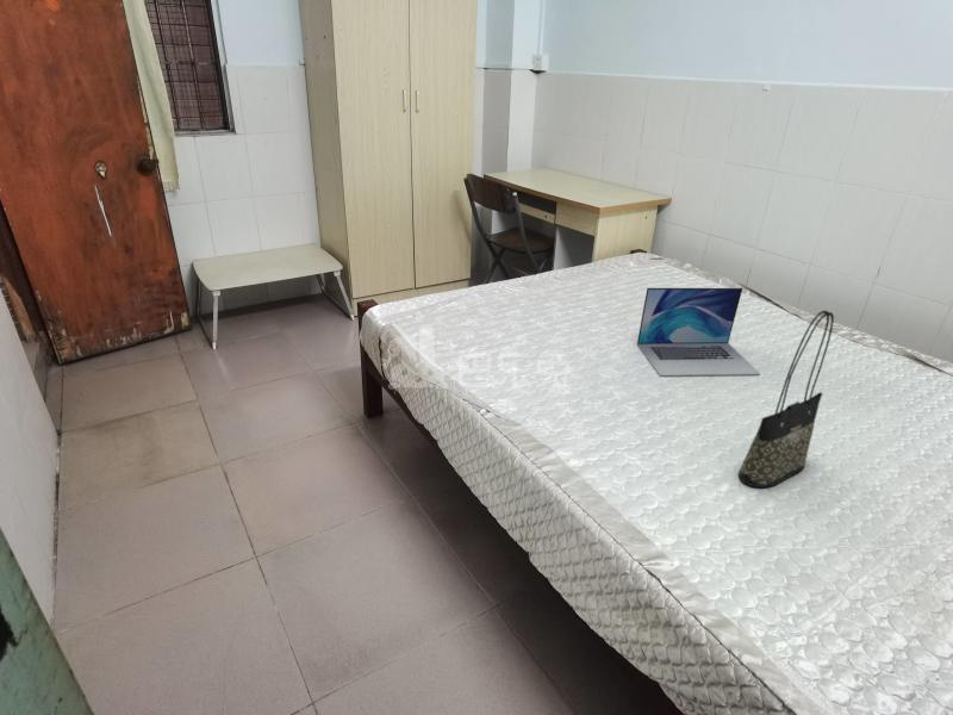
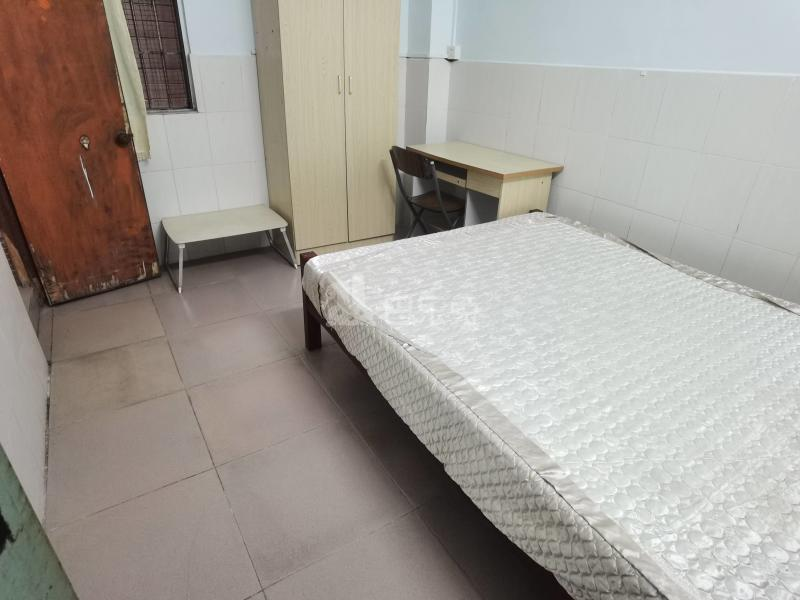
- tote bag (797, 402)
- laptop (702, 330)
